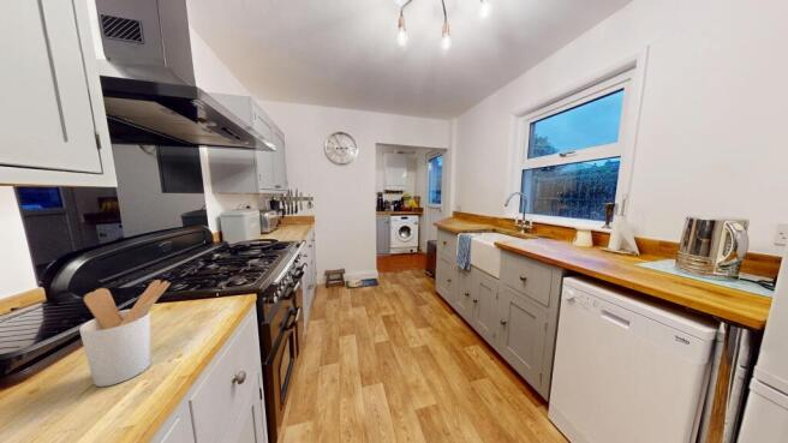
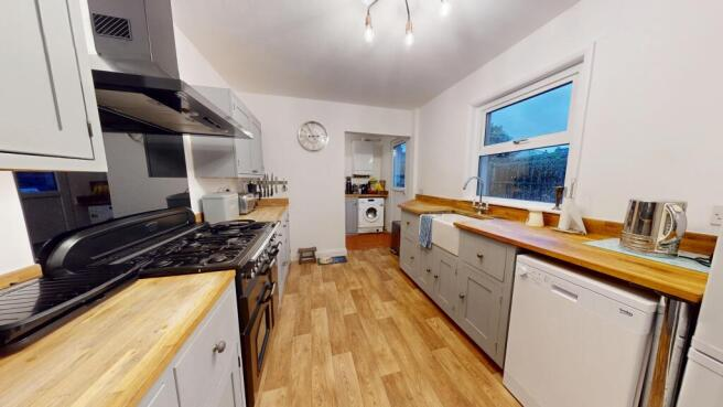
- utensil holder (133, 325)
